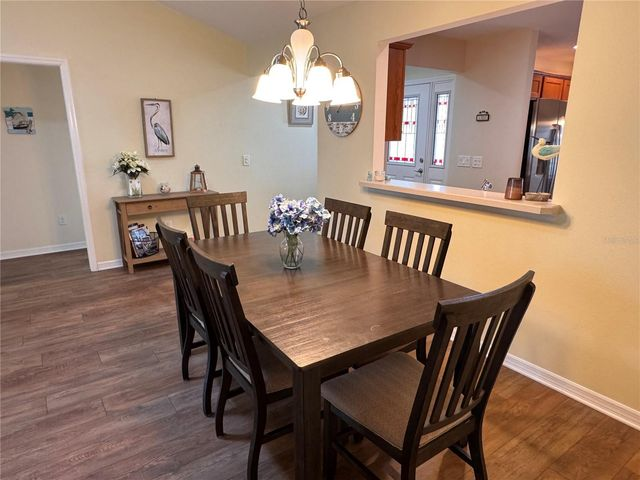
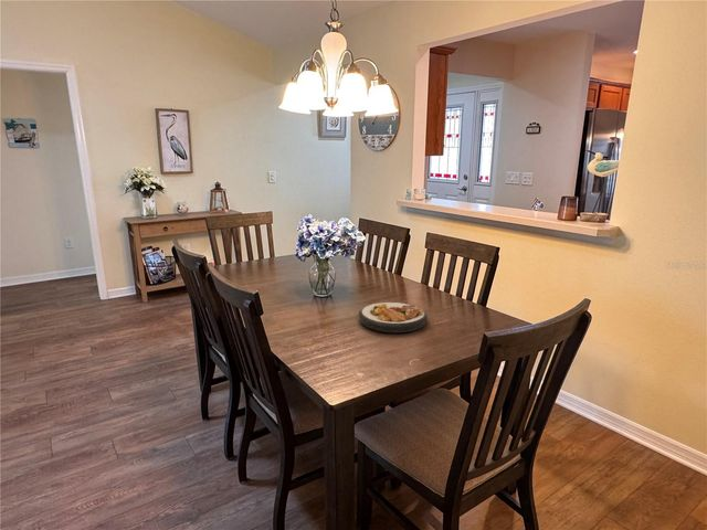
+ plate (392, 312)
